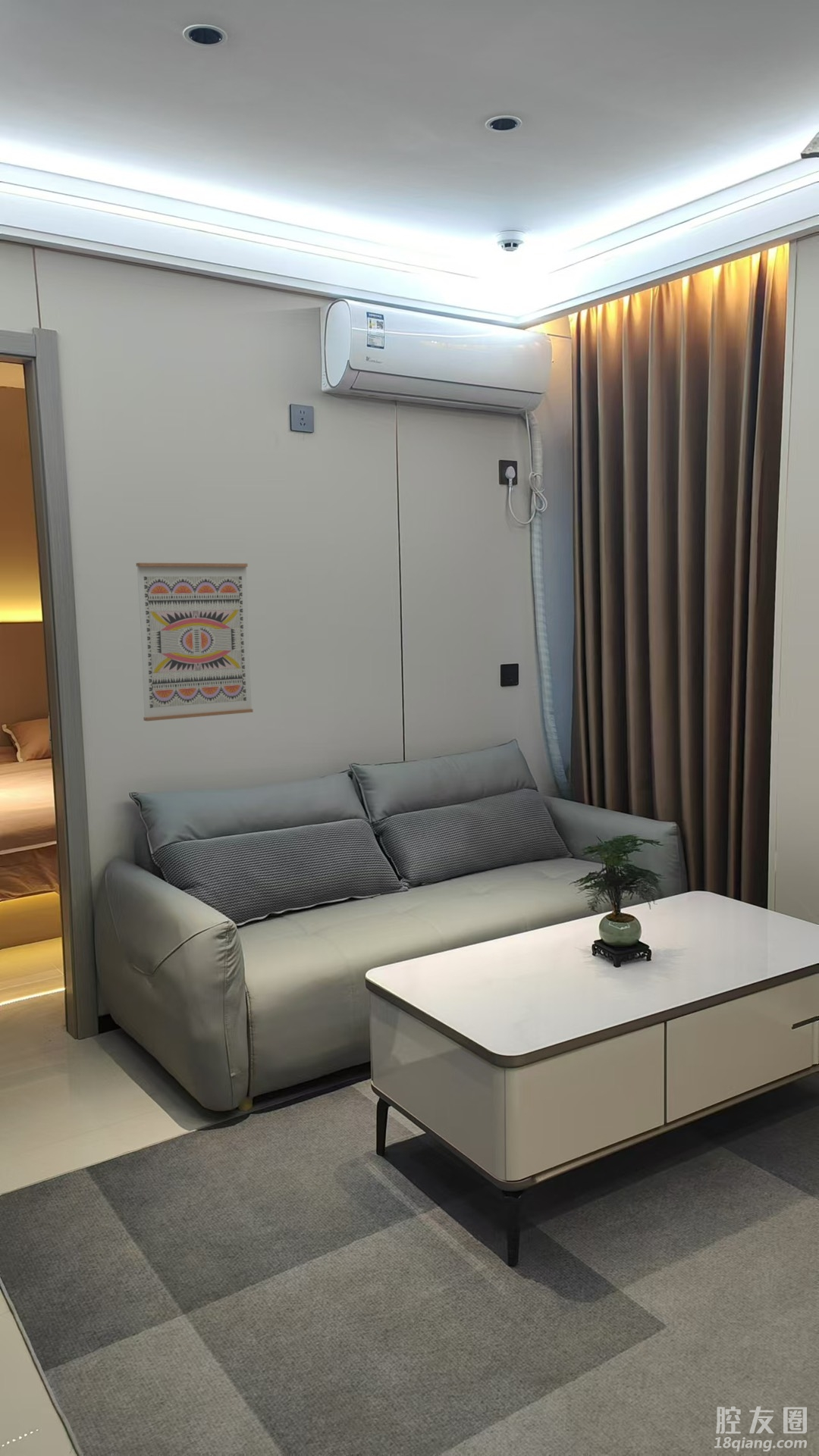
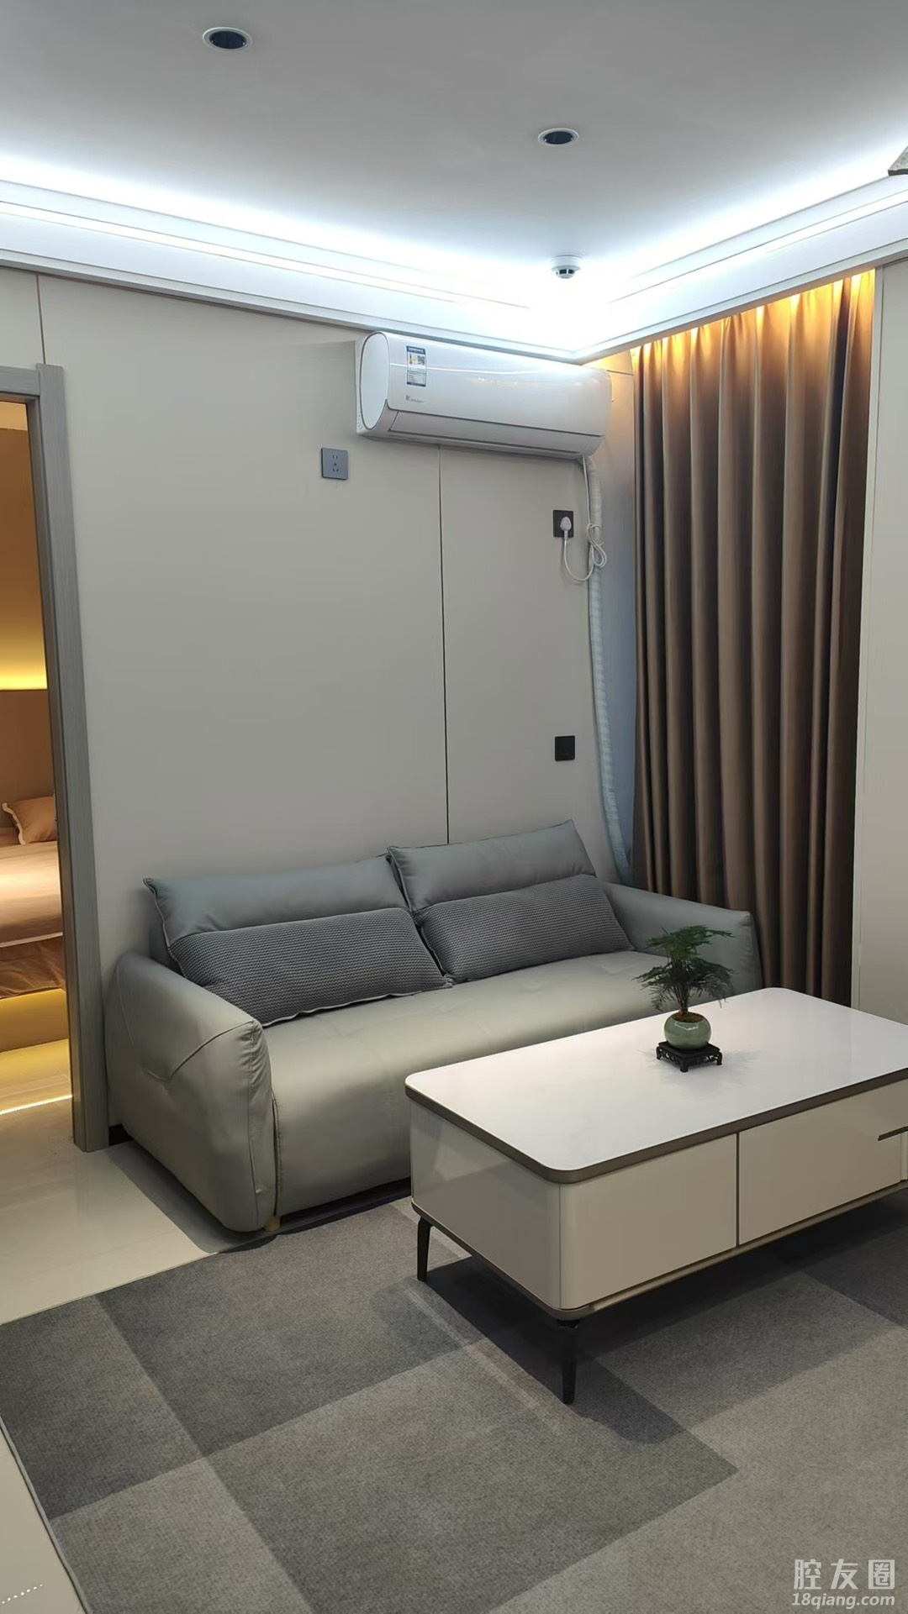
- wall art (196, 640)
